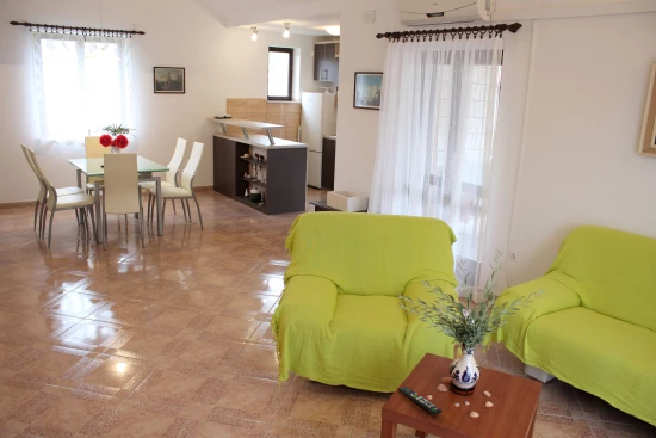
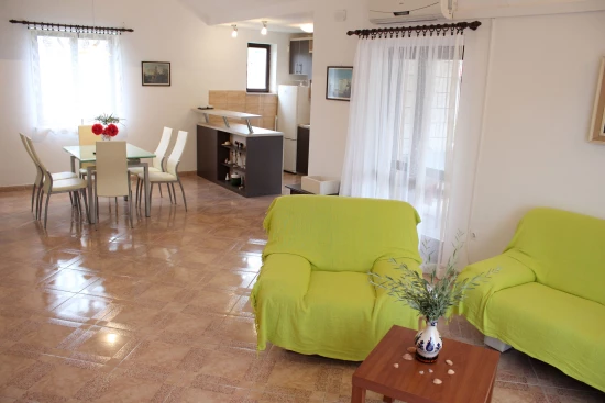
- remote control (419, 400)
